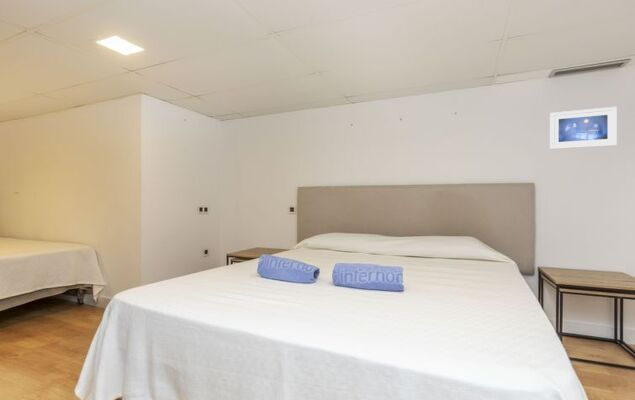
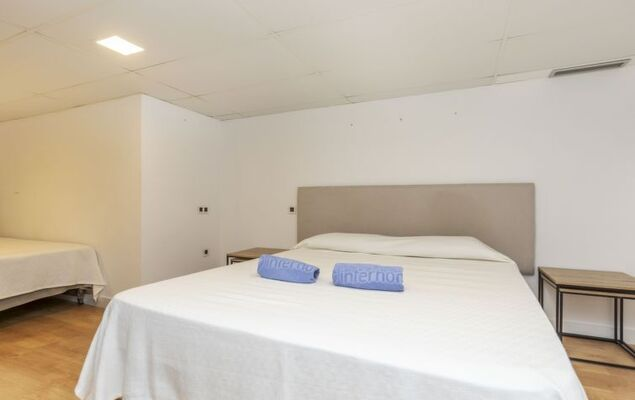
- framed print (582, 128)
